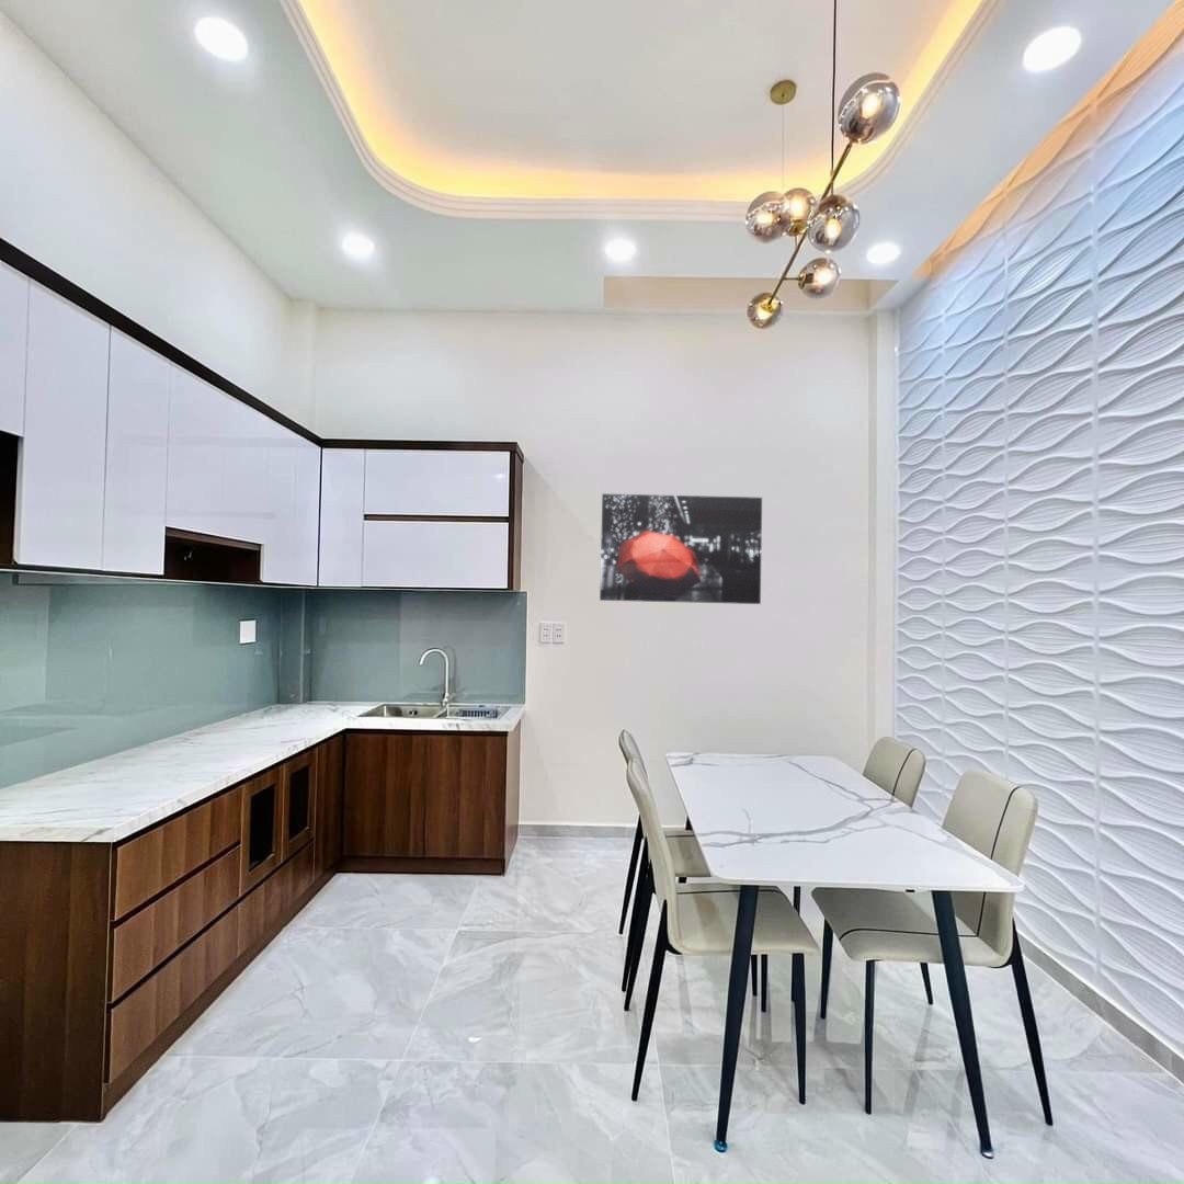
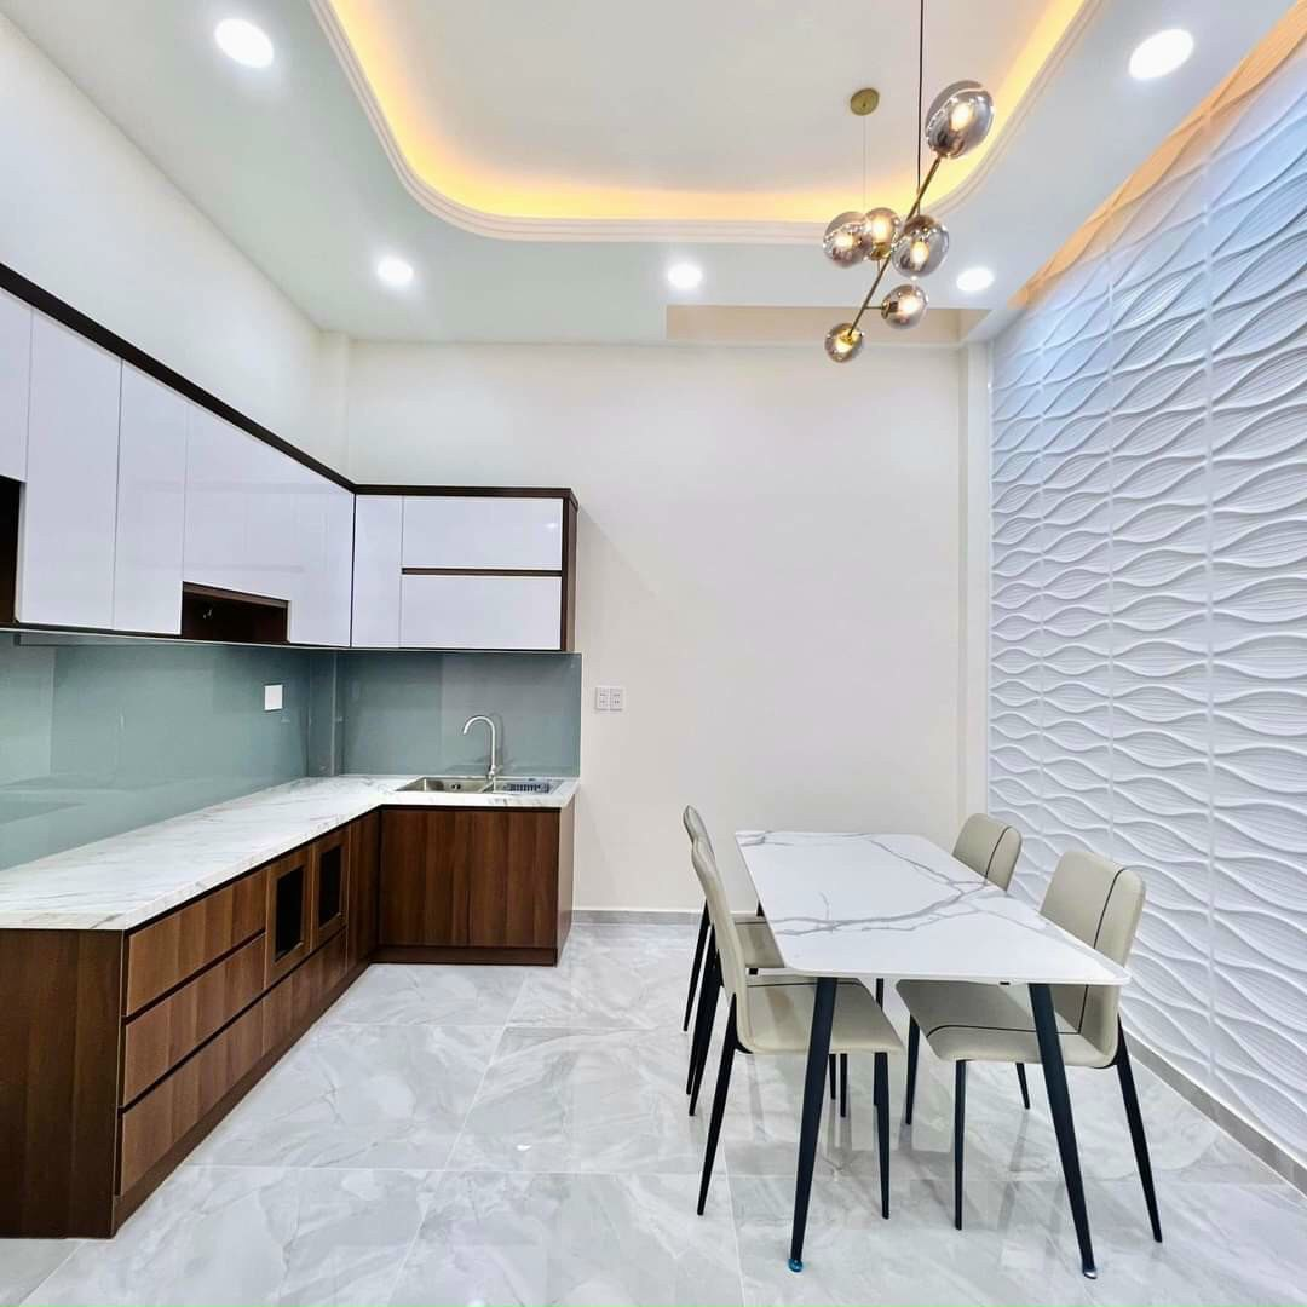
- wall art (681, 548)
